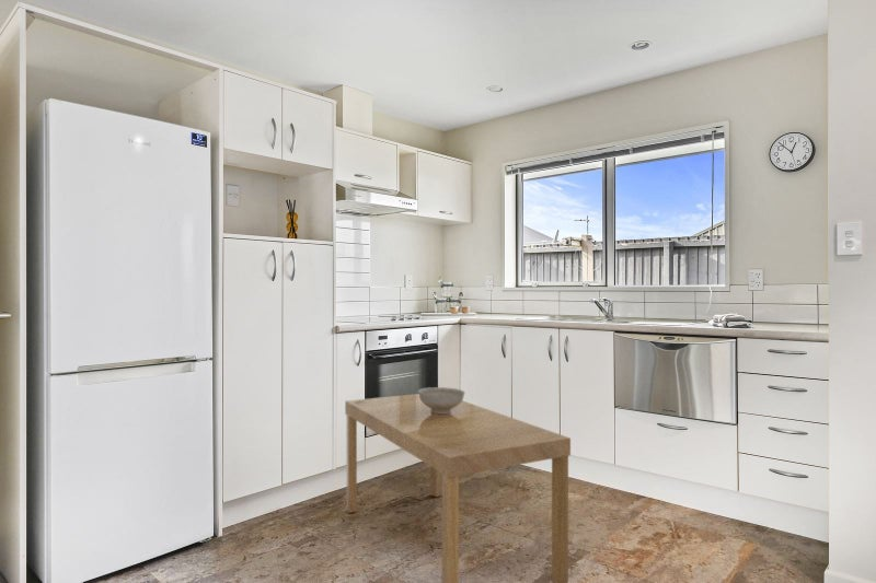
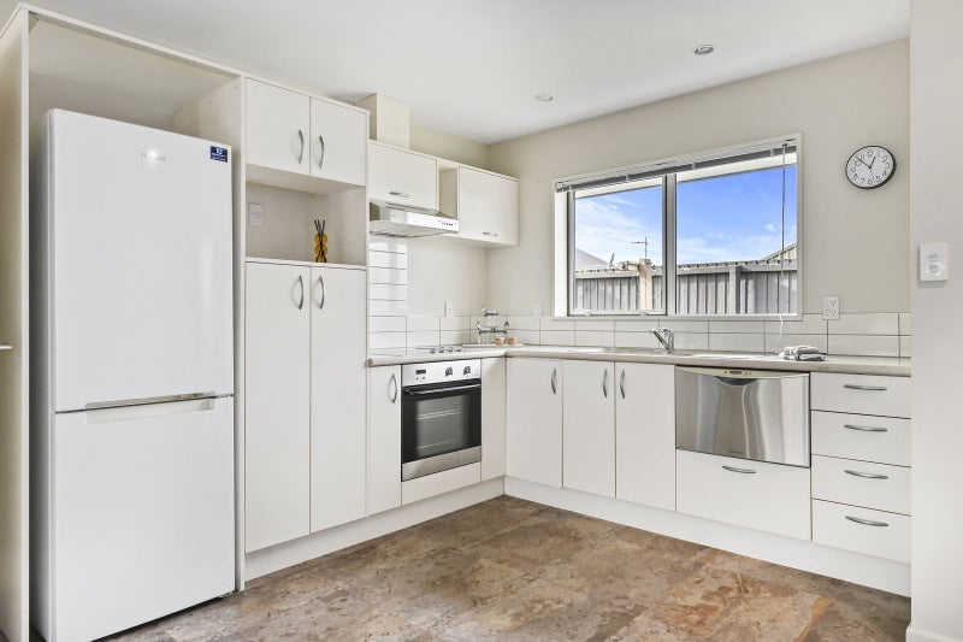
- dining table (441, 478)
- decorative bowl (441, 400)
